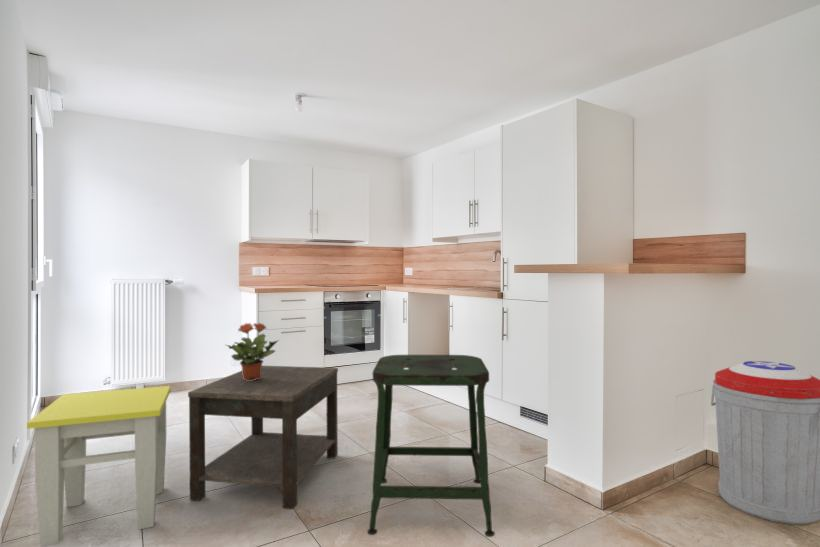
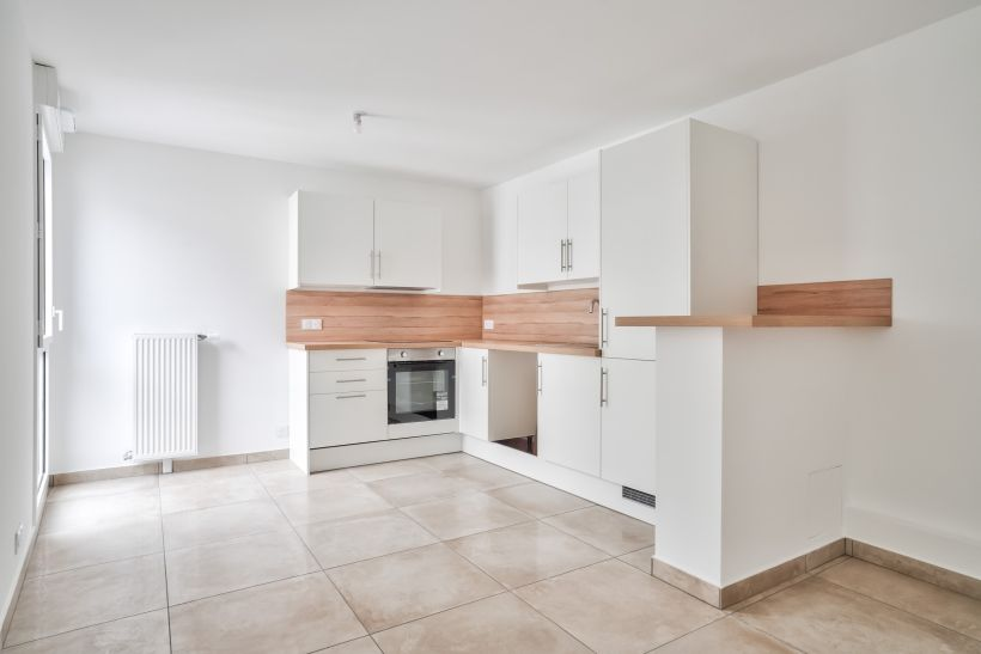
- side table (270, 433)
- potted plant (252, 350)
- stool (109, 457)
- trash can (768, 433)
- stool (430, 447)
